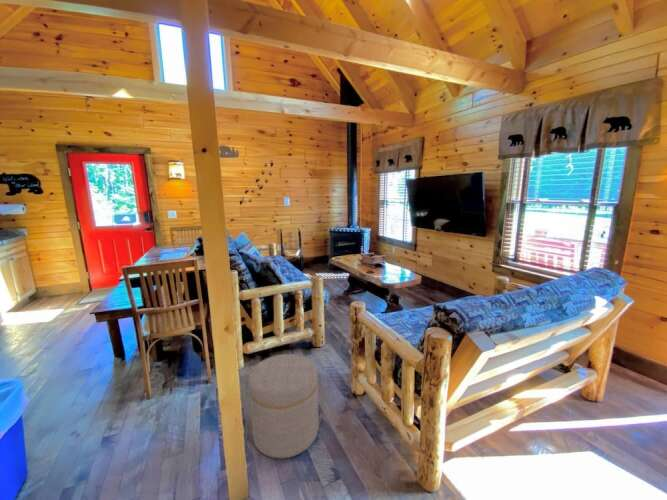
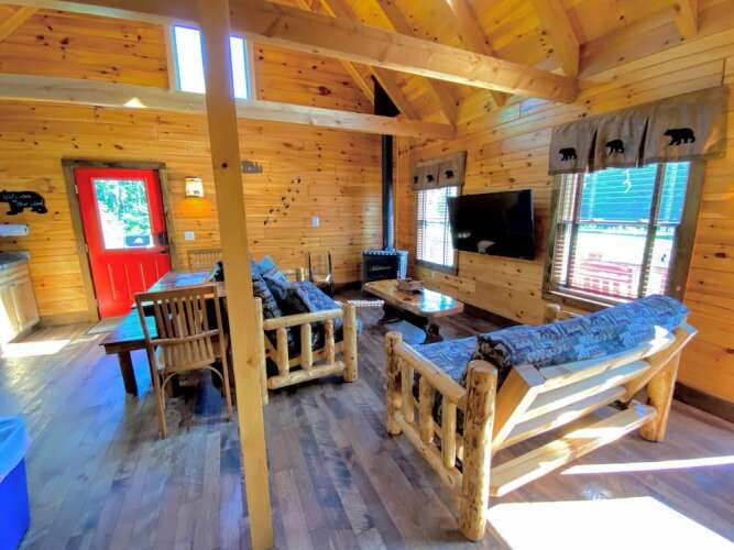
- ottoman (284, 401)
